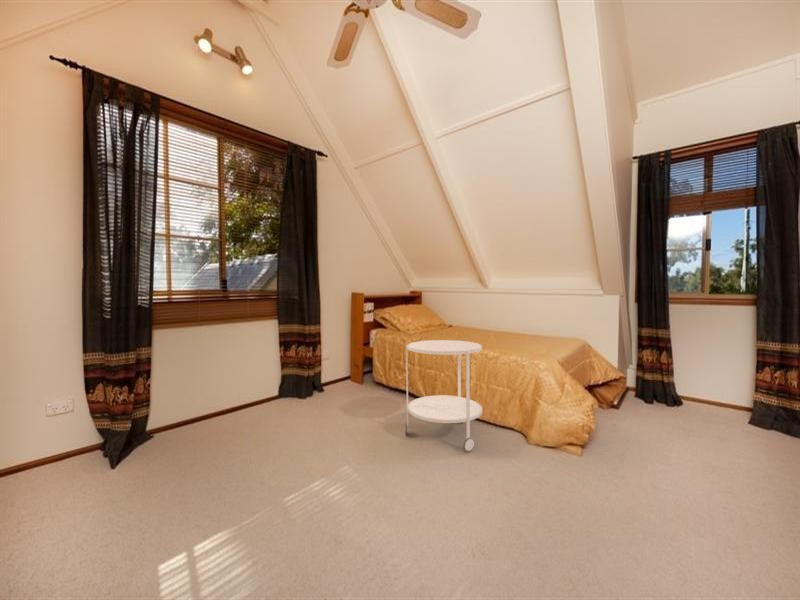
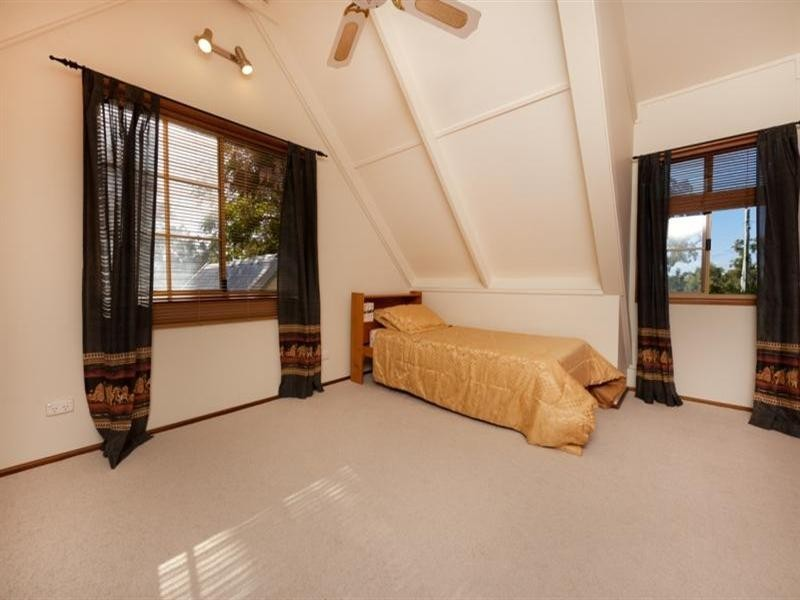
- side table (446, 395)
